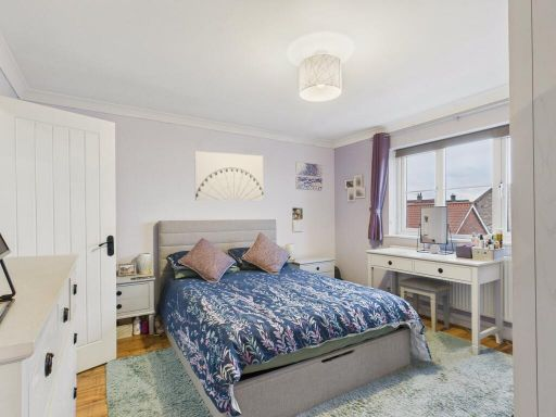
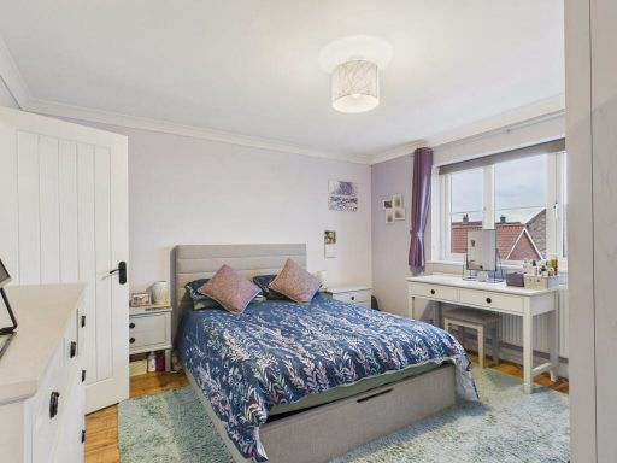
- wall art (230, 177)
